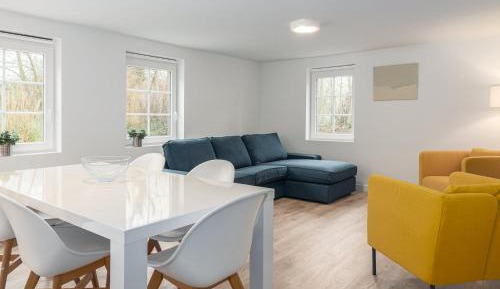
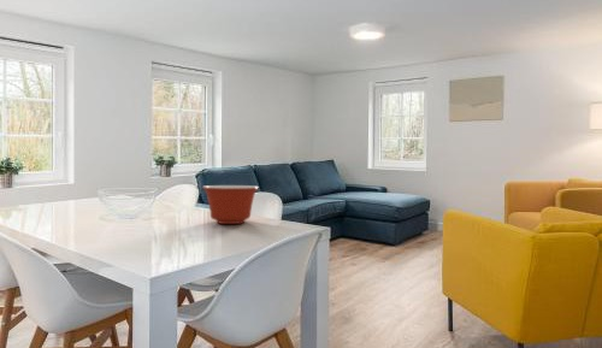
+ mixing bowl (230, 204)
